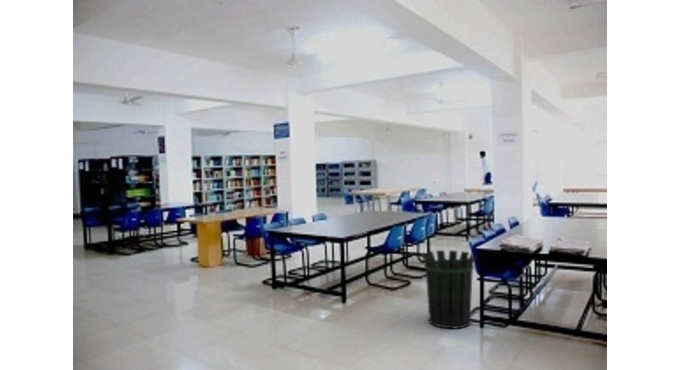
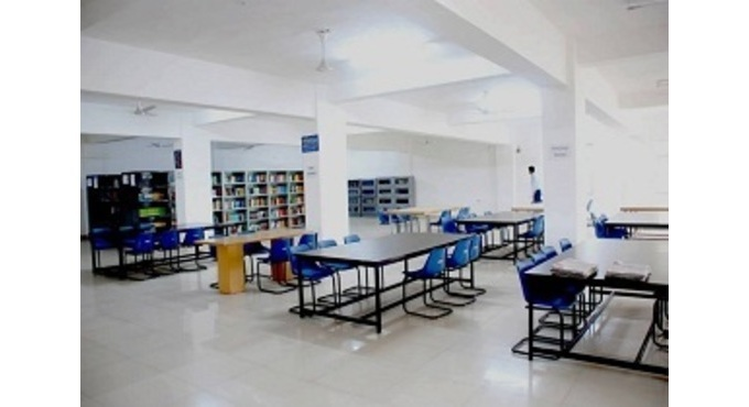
- waste bin (449, 287)
